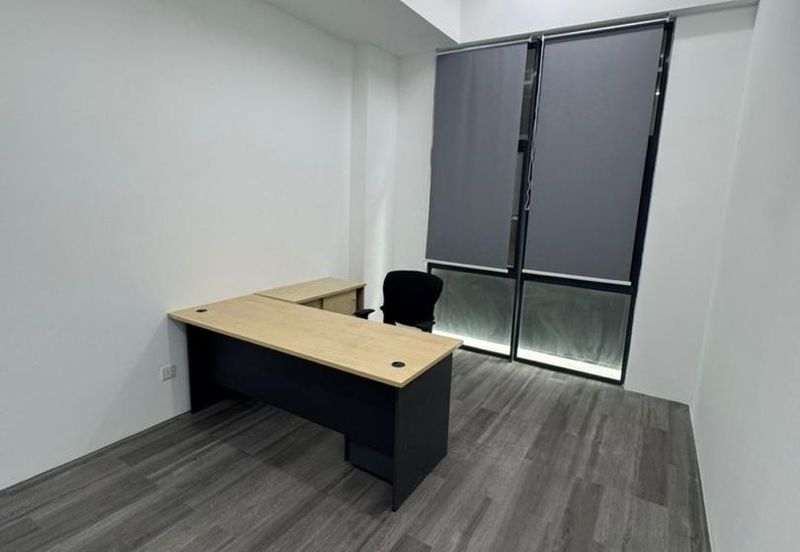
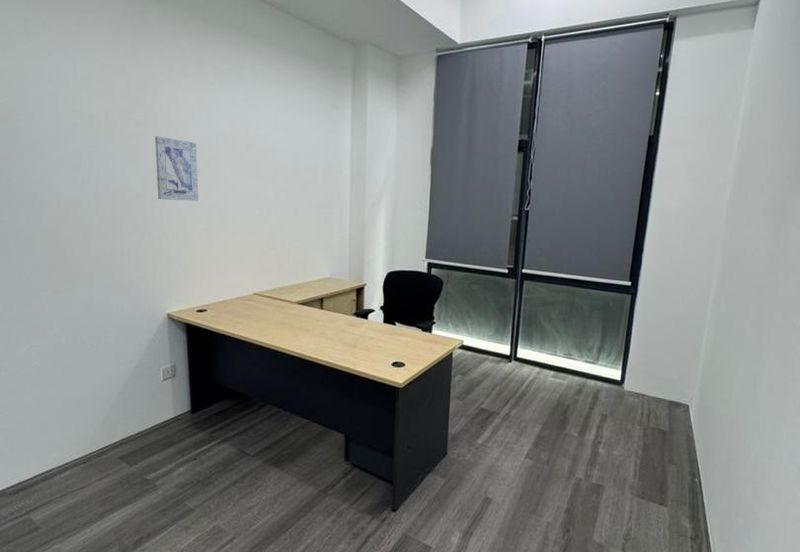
+ wall art (177, 170)
